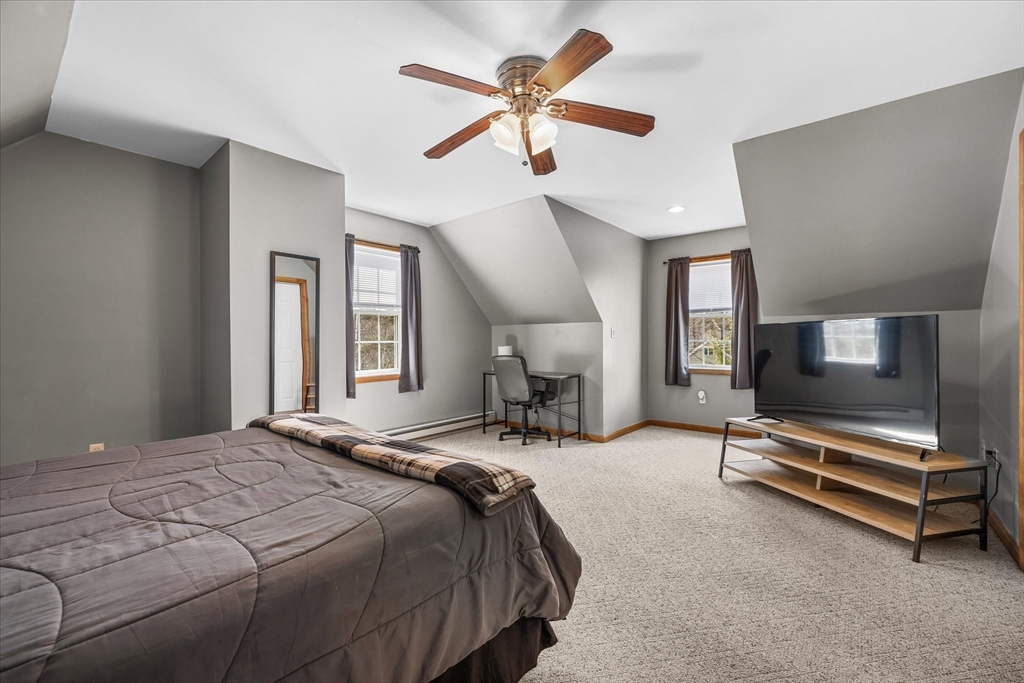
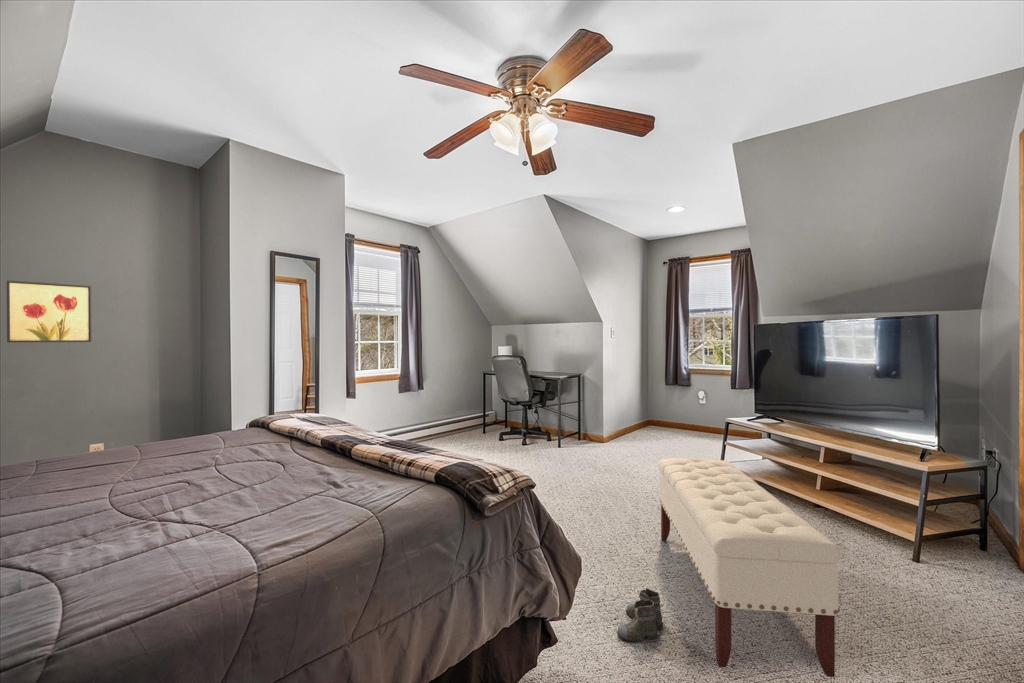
+ bench (725, 539)
+ wall art (51, 312)
+ boots (640, 610)
